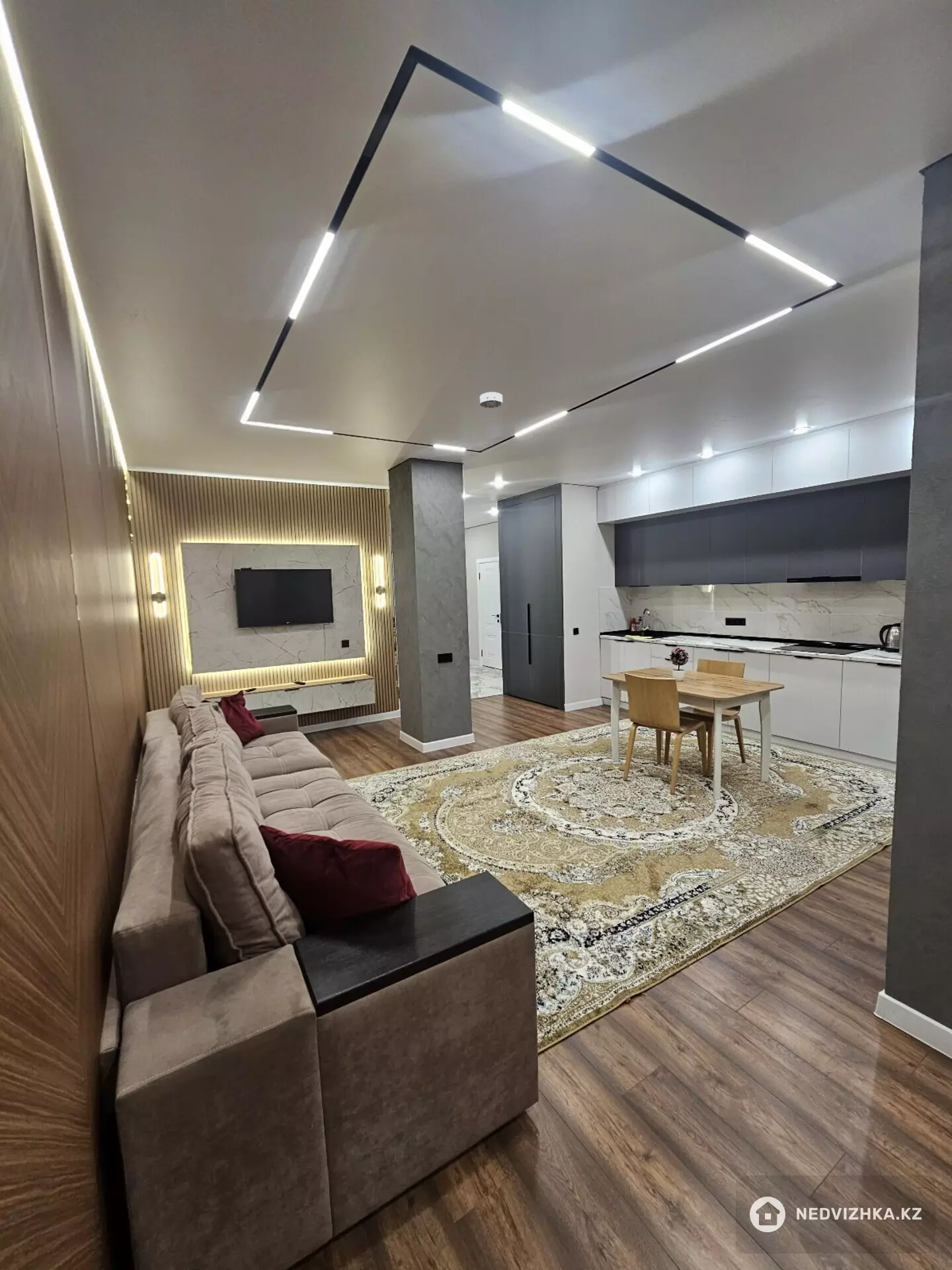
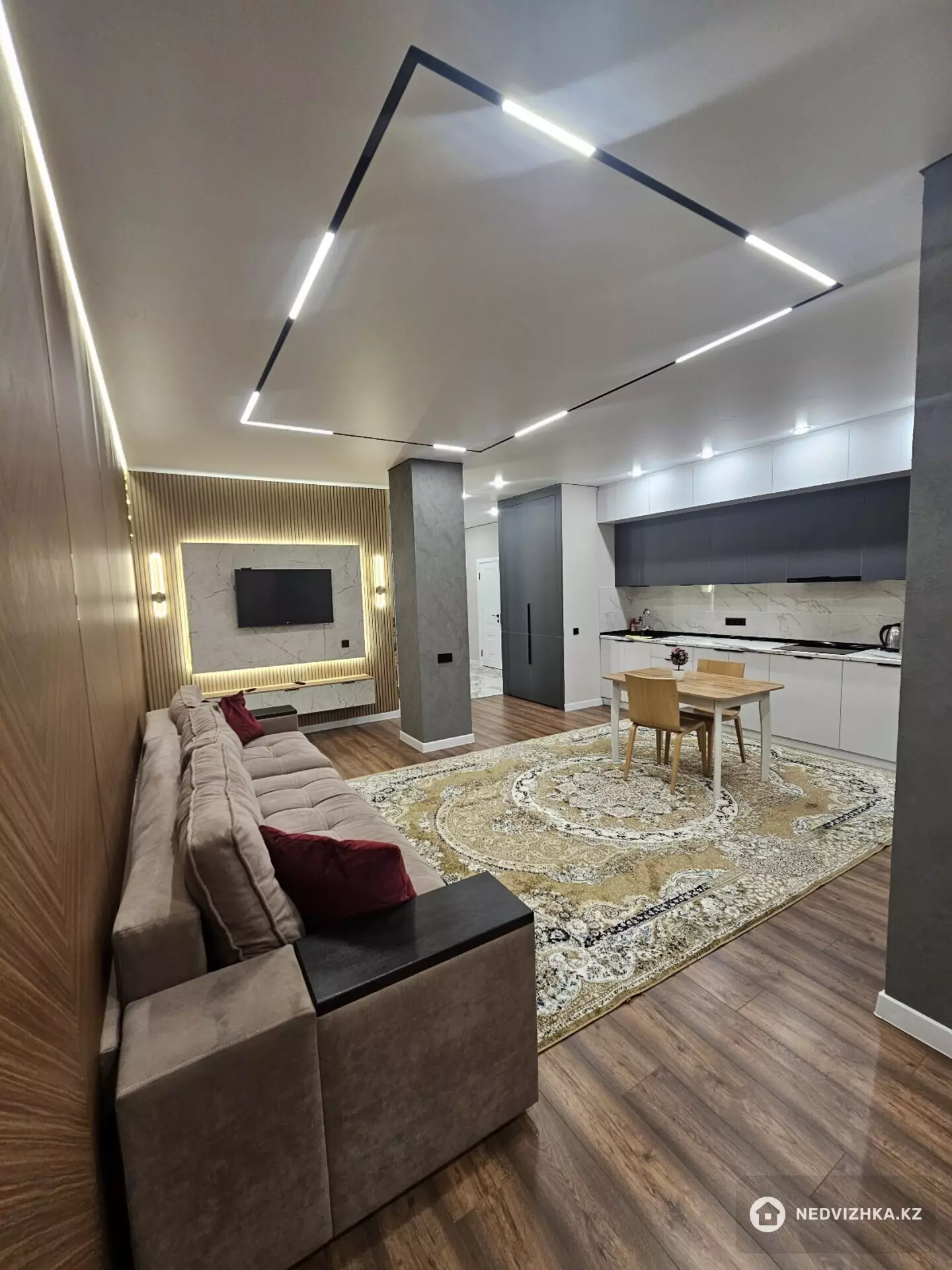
- smoke detector (491, 400)
